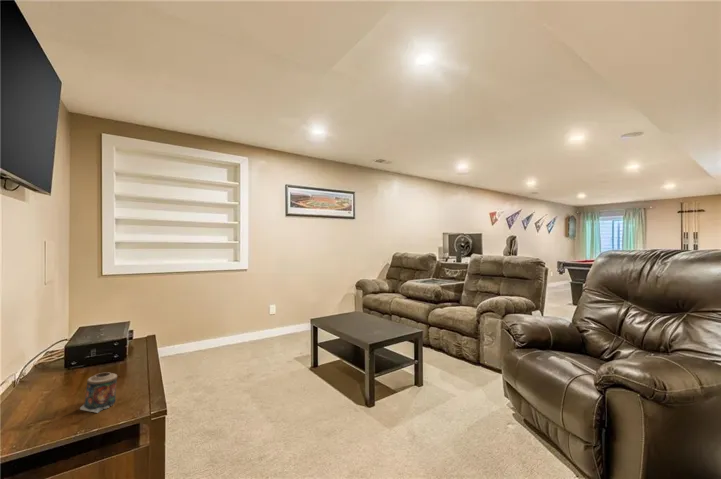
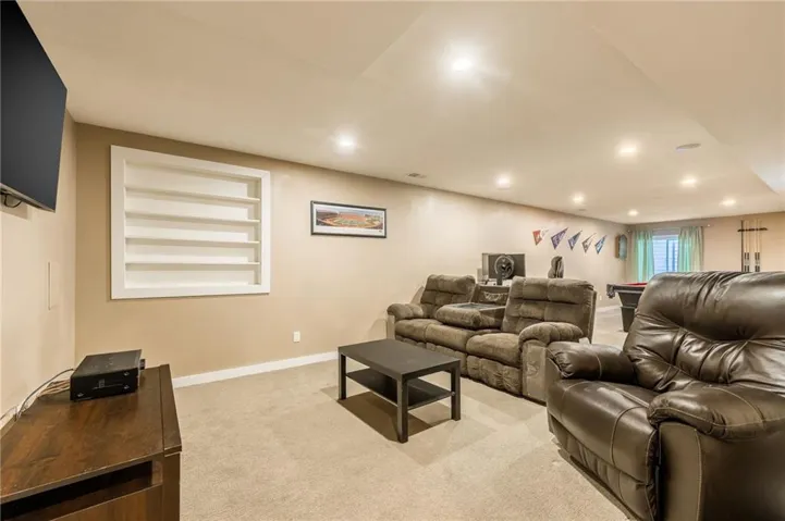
- candle (99, 391)
